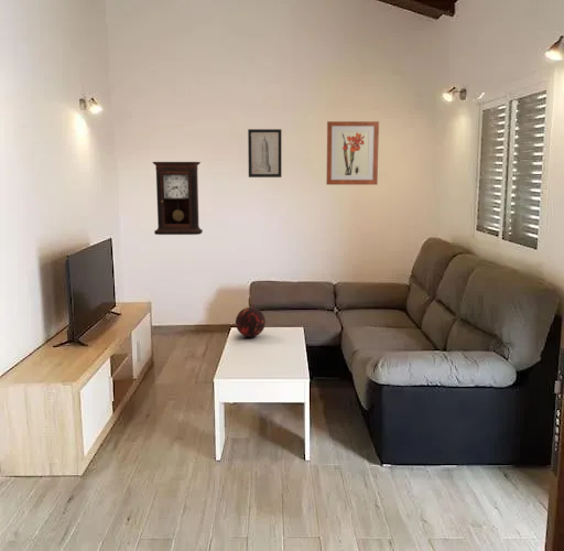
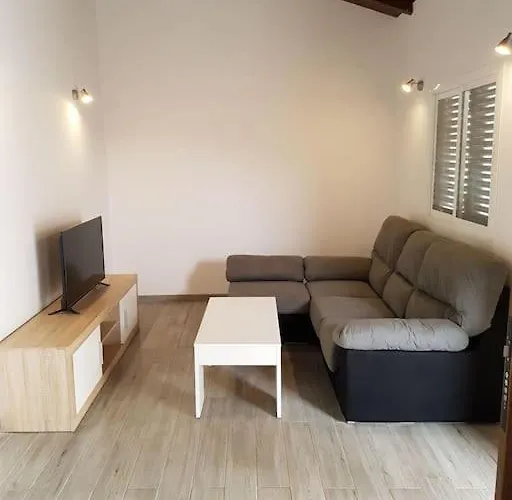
- wall art (264, 153)
- wall art (351, 153)
- pendulum clock (176, 197)
- decorative orb (250, 322)
